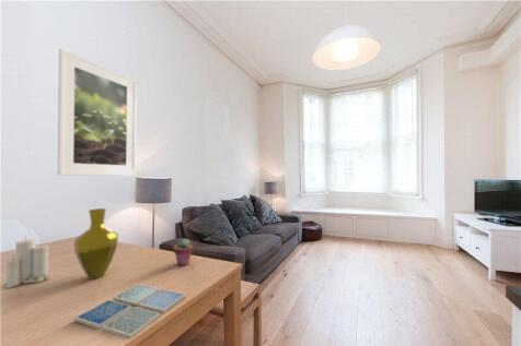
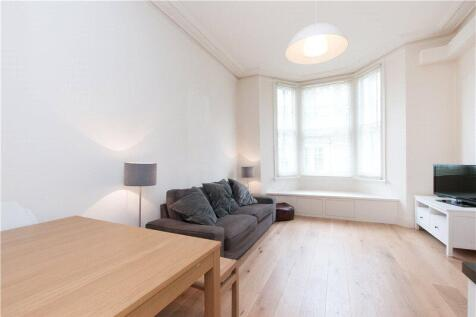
- potted succulent (183, 250)
- vase (96, 242)
- drink coaster (135, 307)
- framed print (102, 120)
- candle (26, 259)
